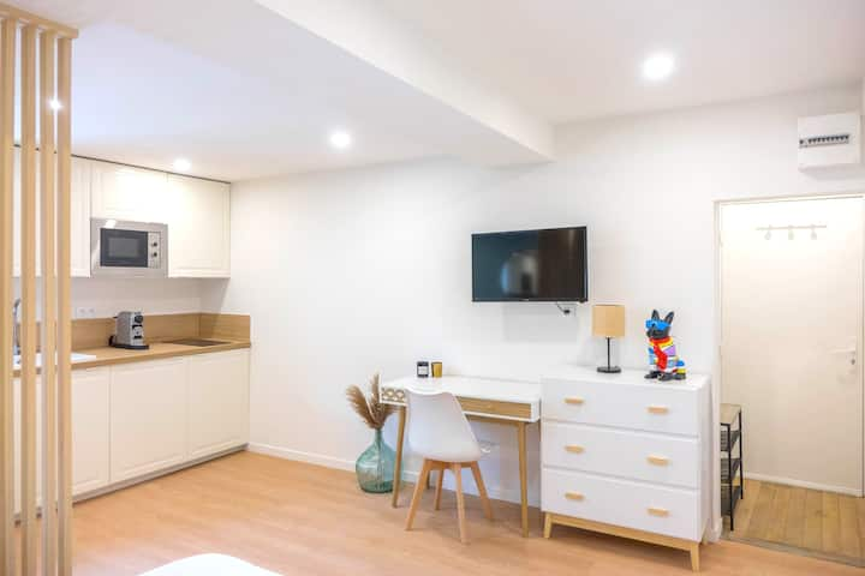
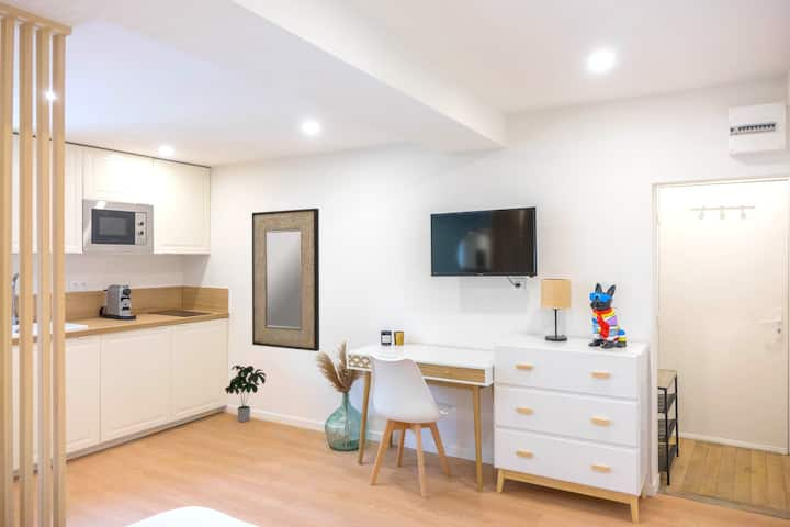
+ potted plant (242, 392)
+ home mirror (284, 279)
